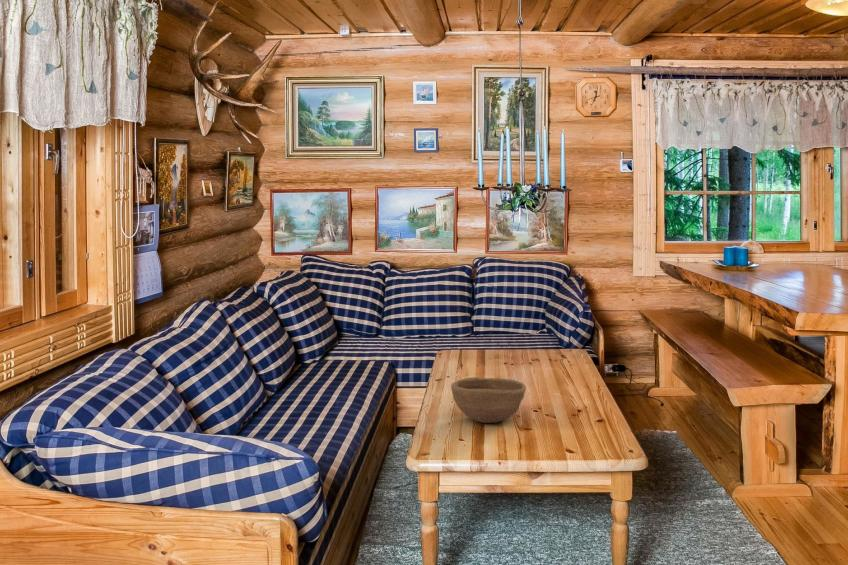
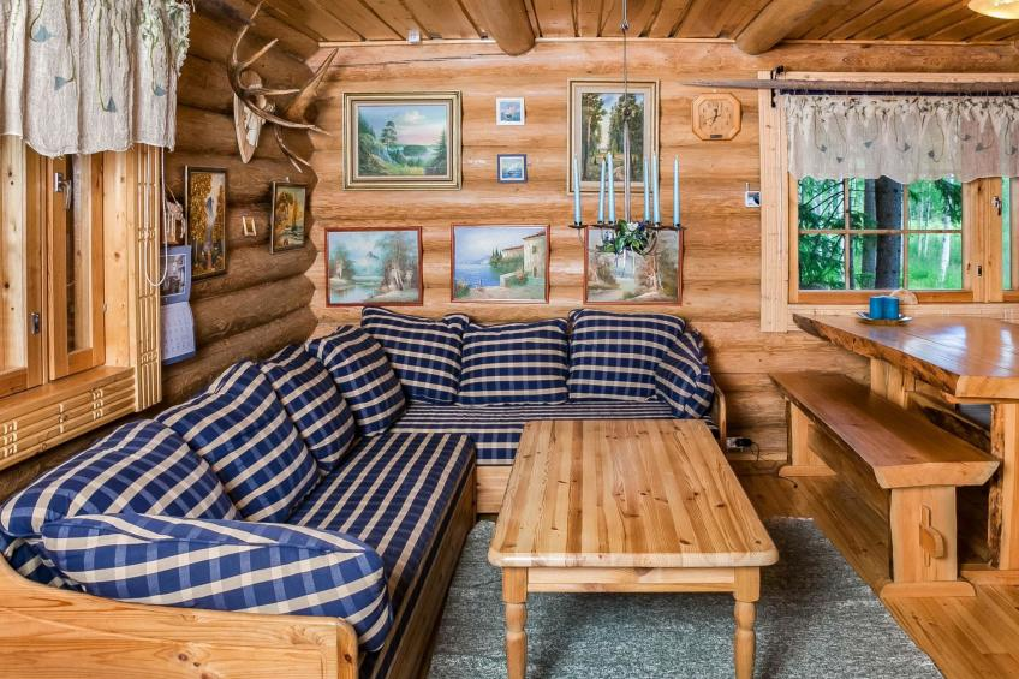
- bowl (488, 400)
